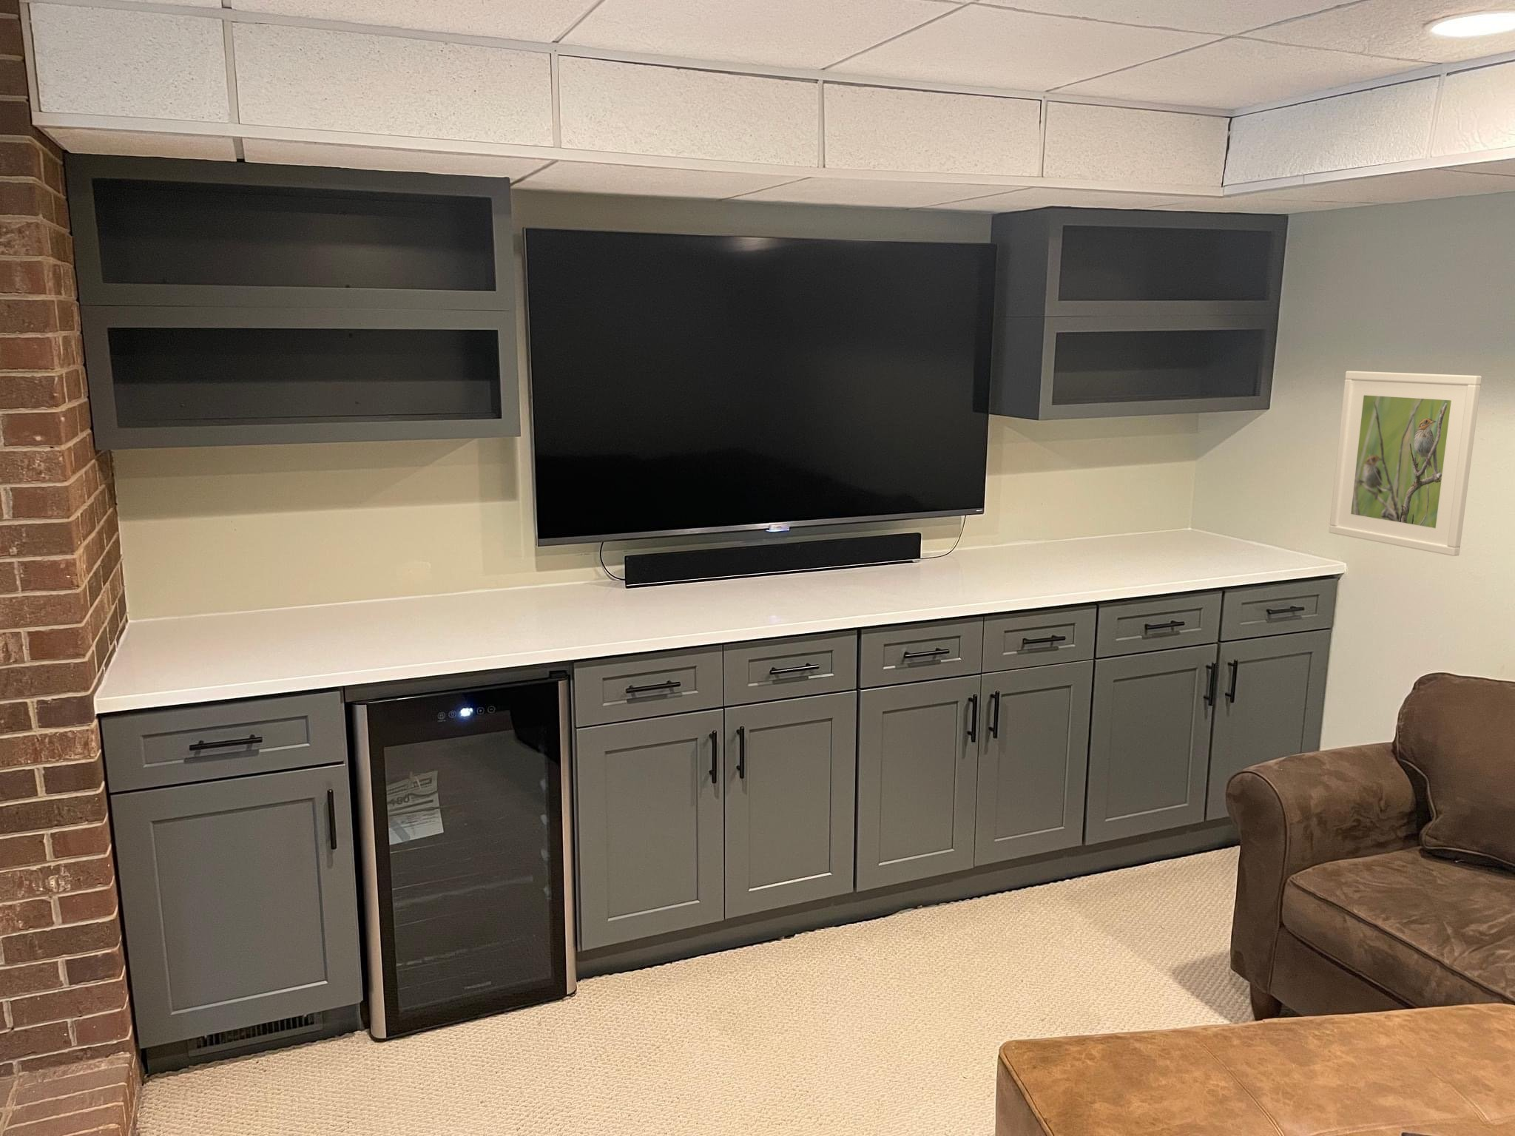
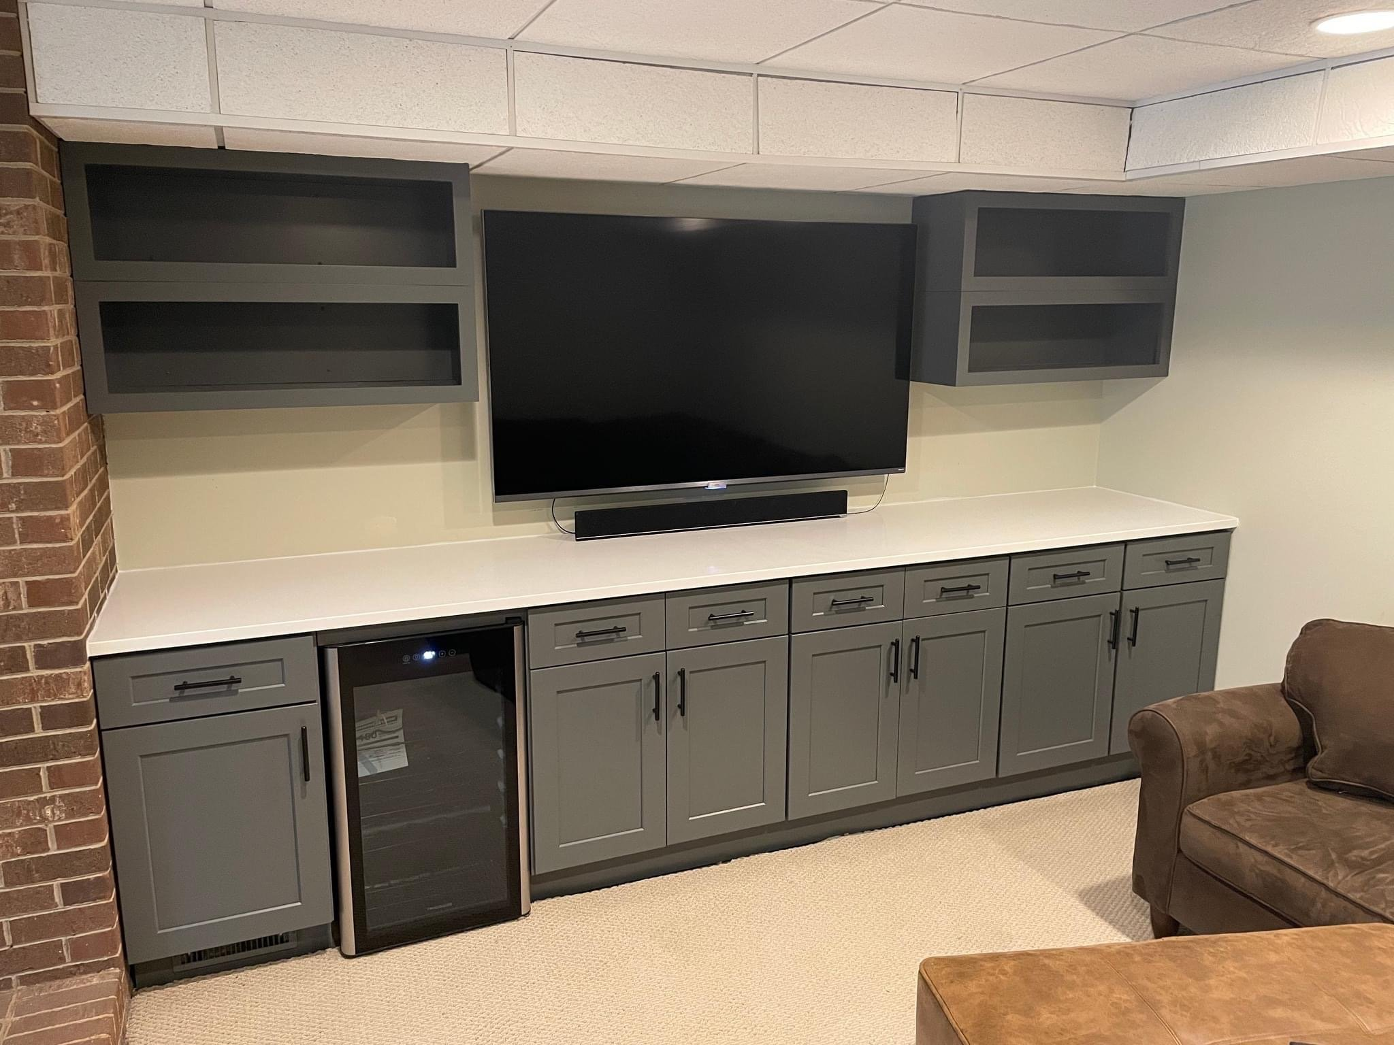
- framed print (1399, 459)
